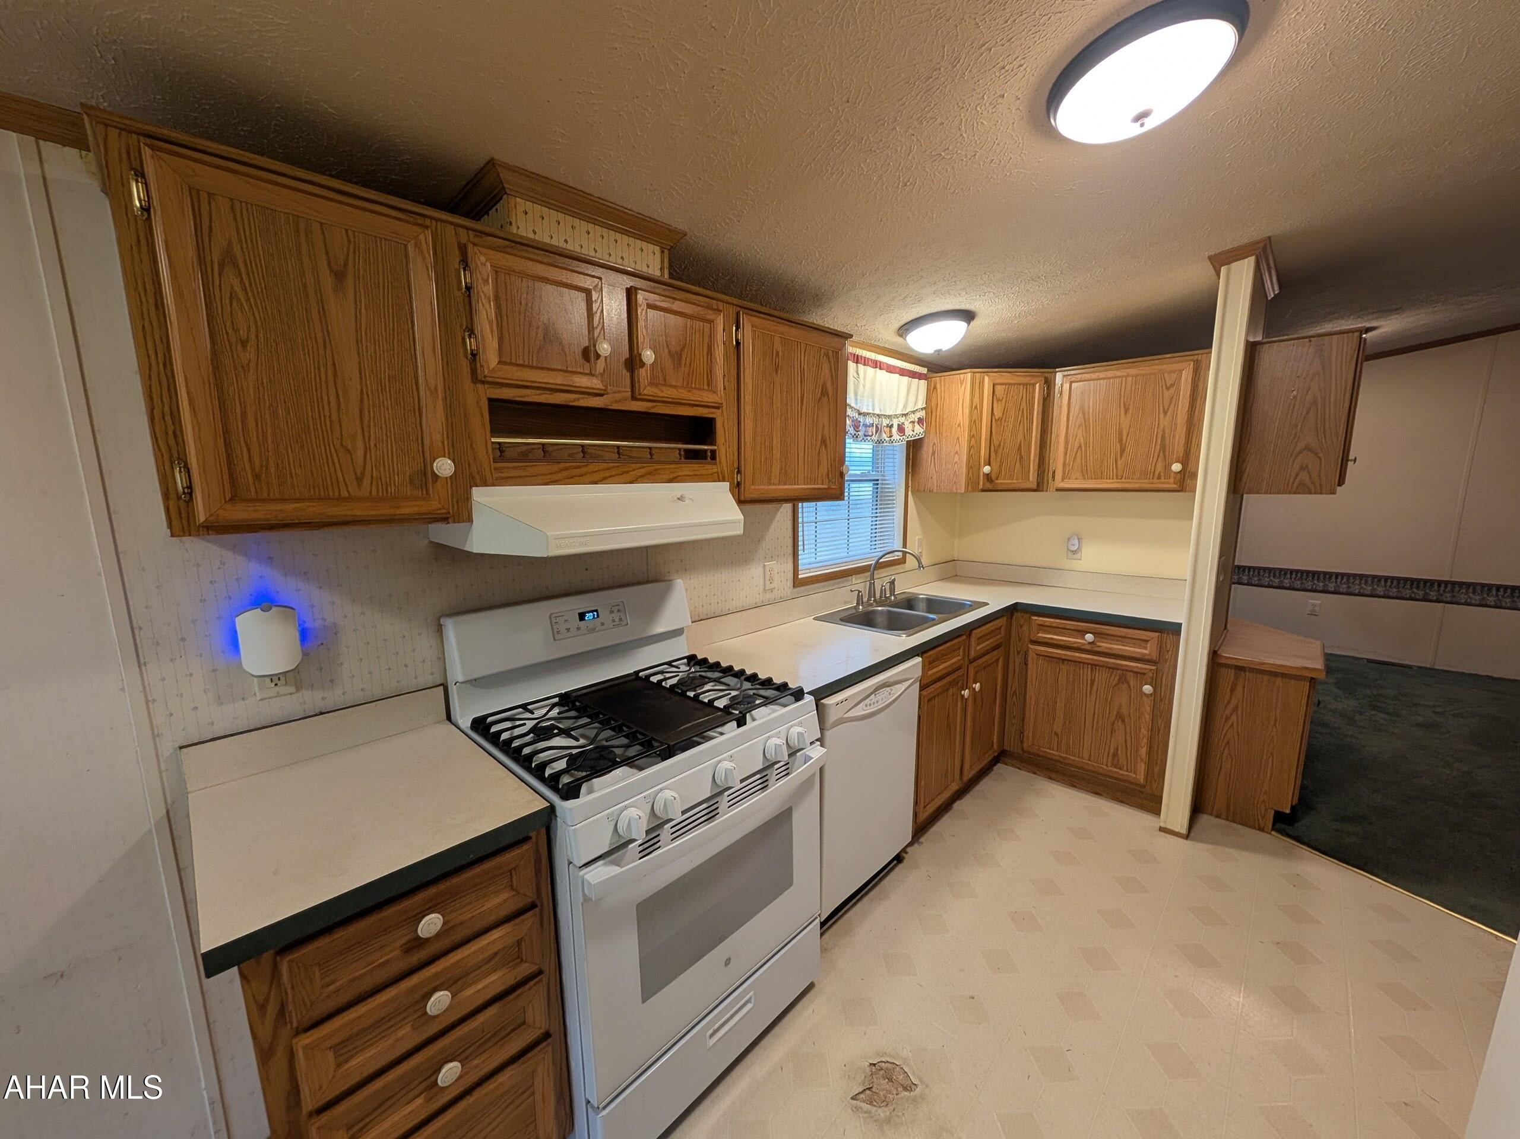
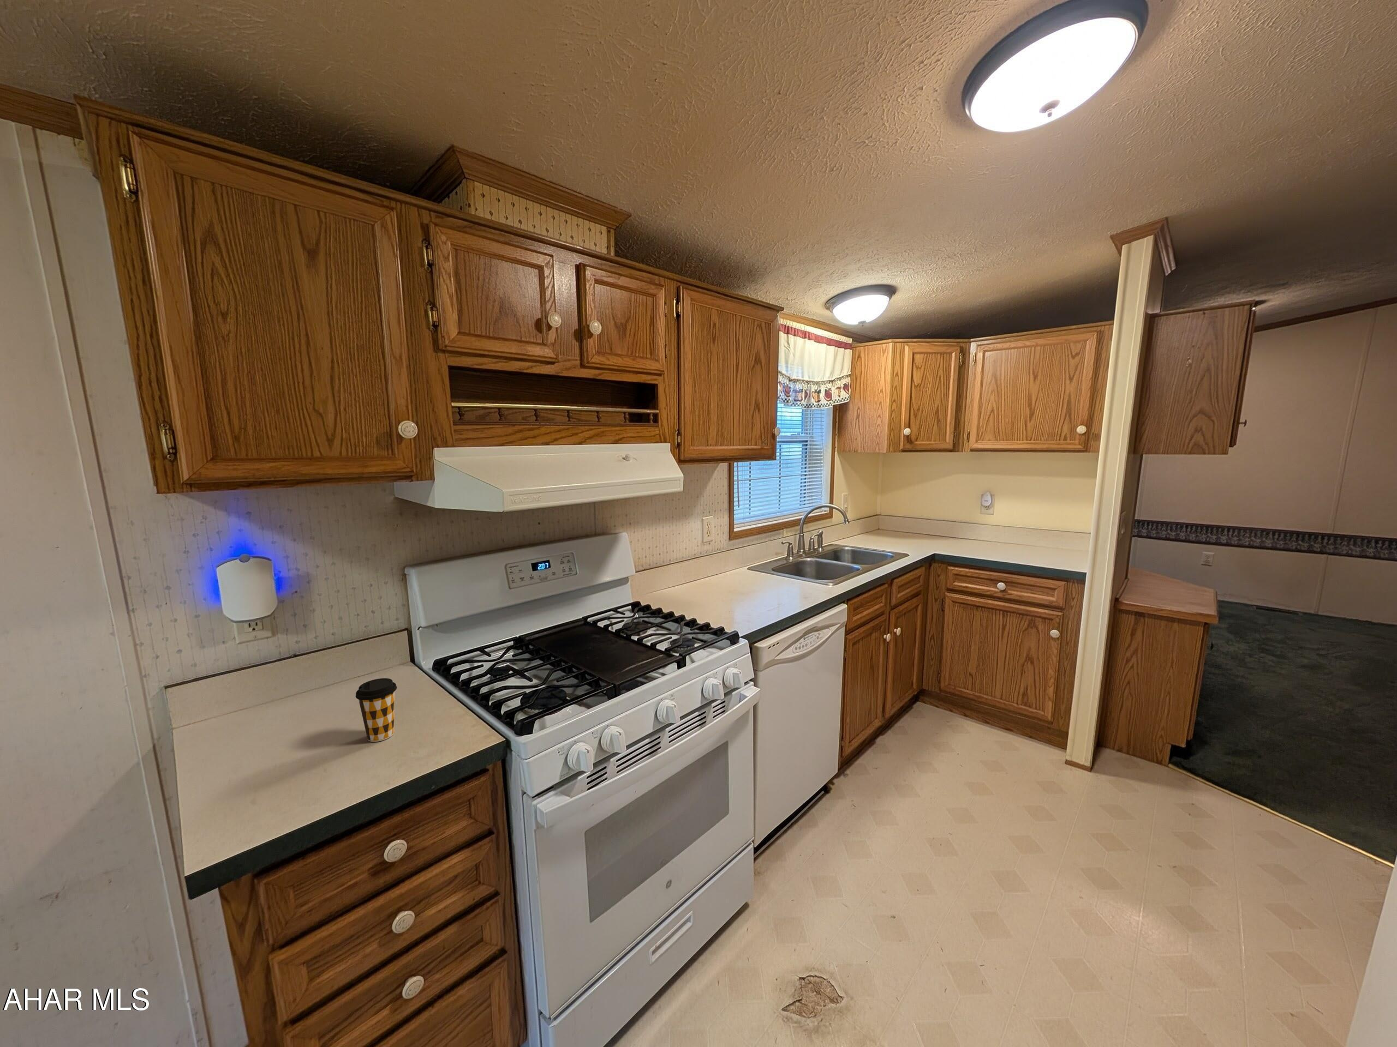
+ coffee cup (378, 710)
